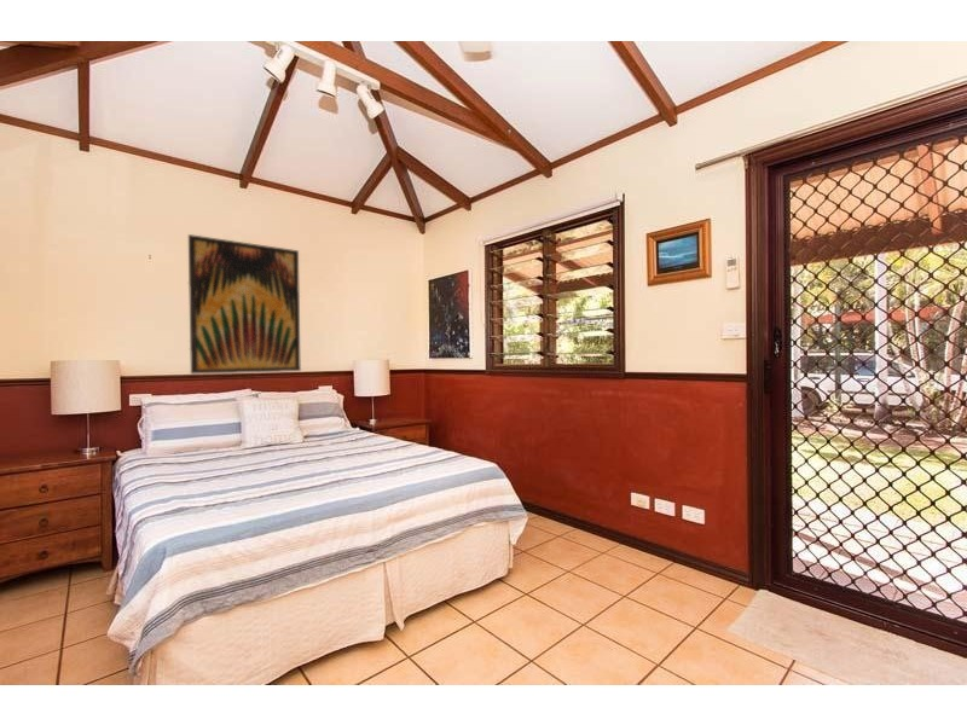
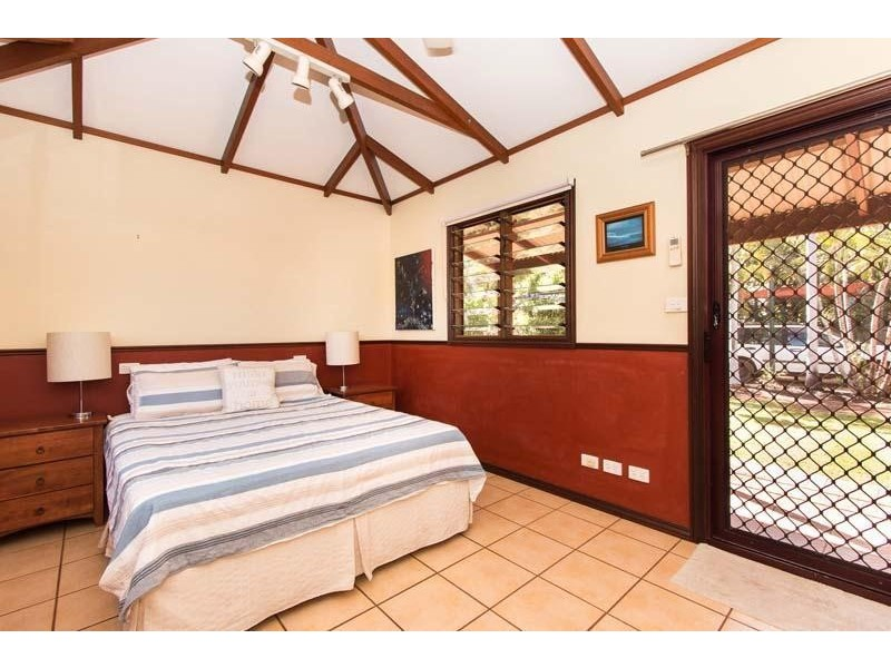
- wall art (248, 307)
